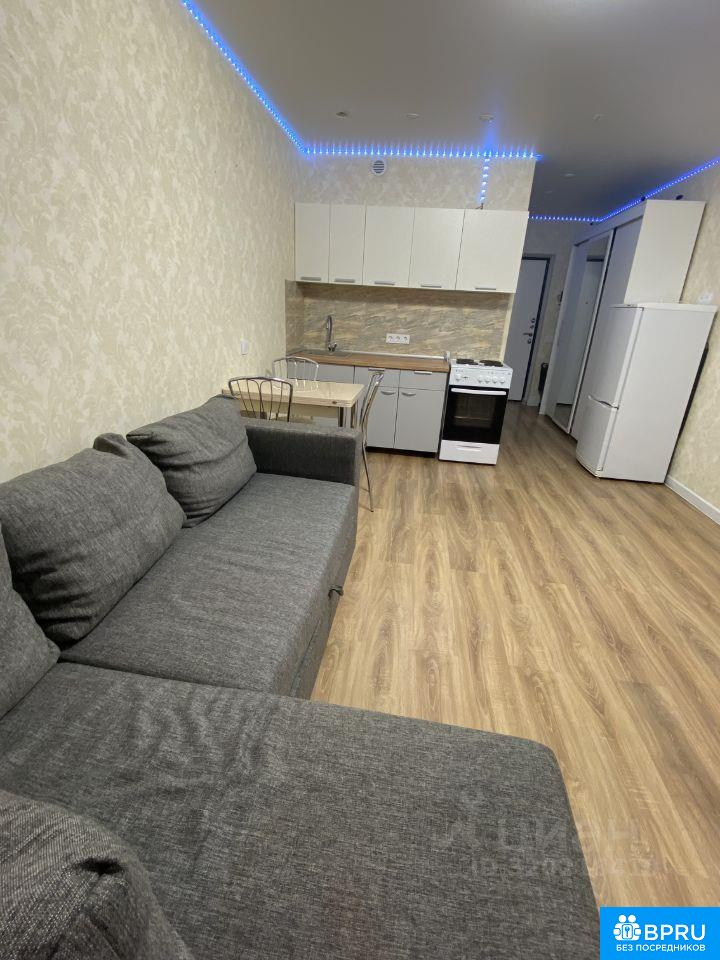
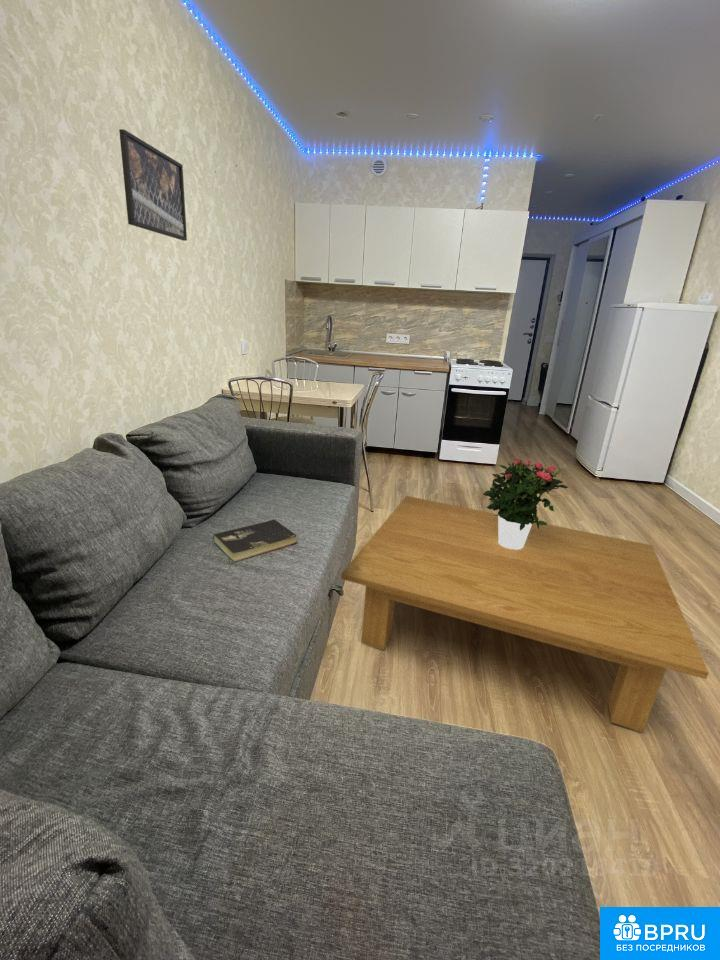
+ book (255, 538)
+ coffee table (505, 592)
+ potted flower (521, 503)
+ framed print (157, 192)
